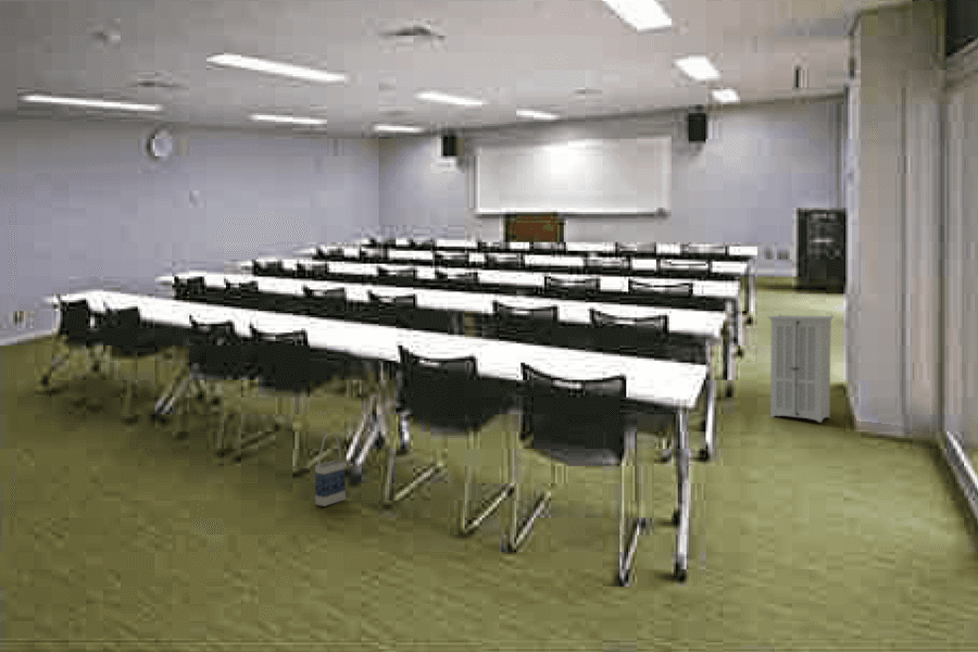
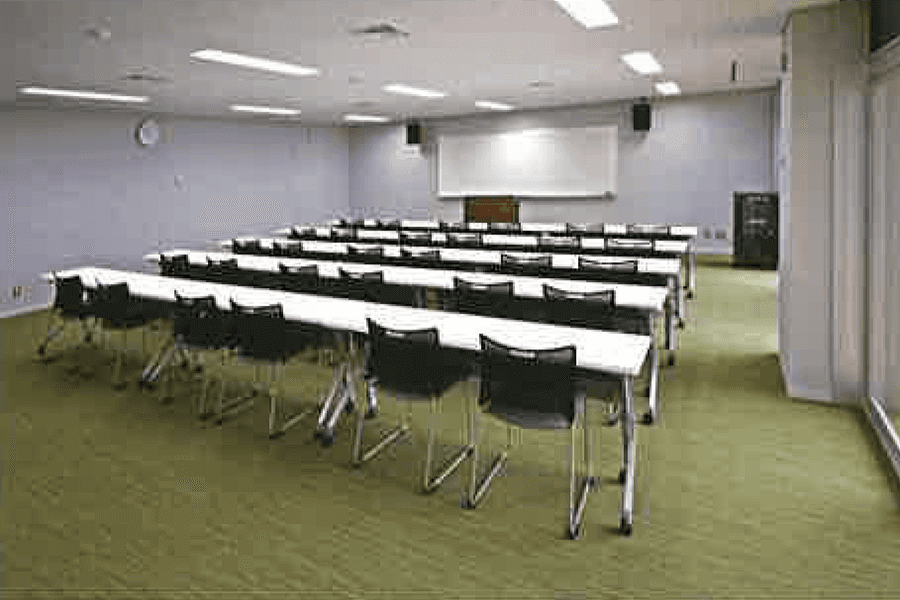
- bag (329, 467)
- storage cabinet (800, 365)
